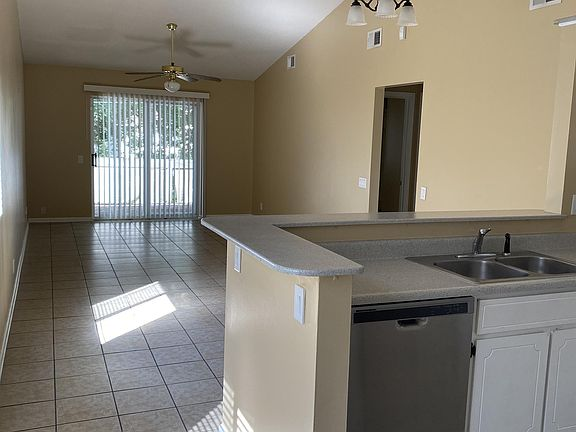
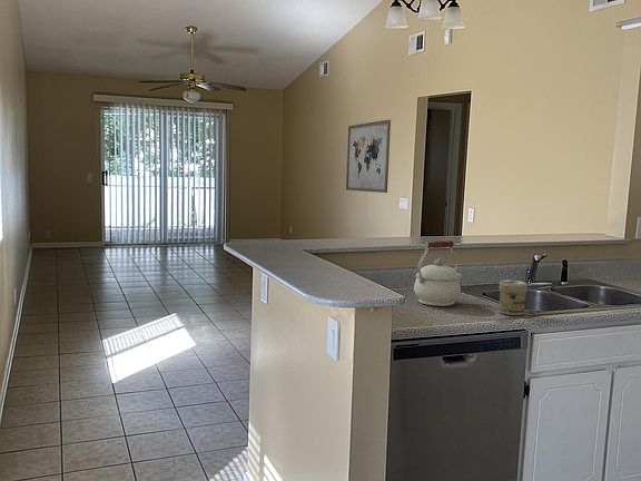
+ jar (512, 297)
+ wall art (366, 157)
+ kettle (441, 272)
